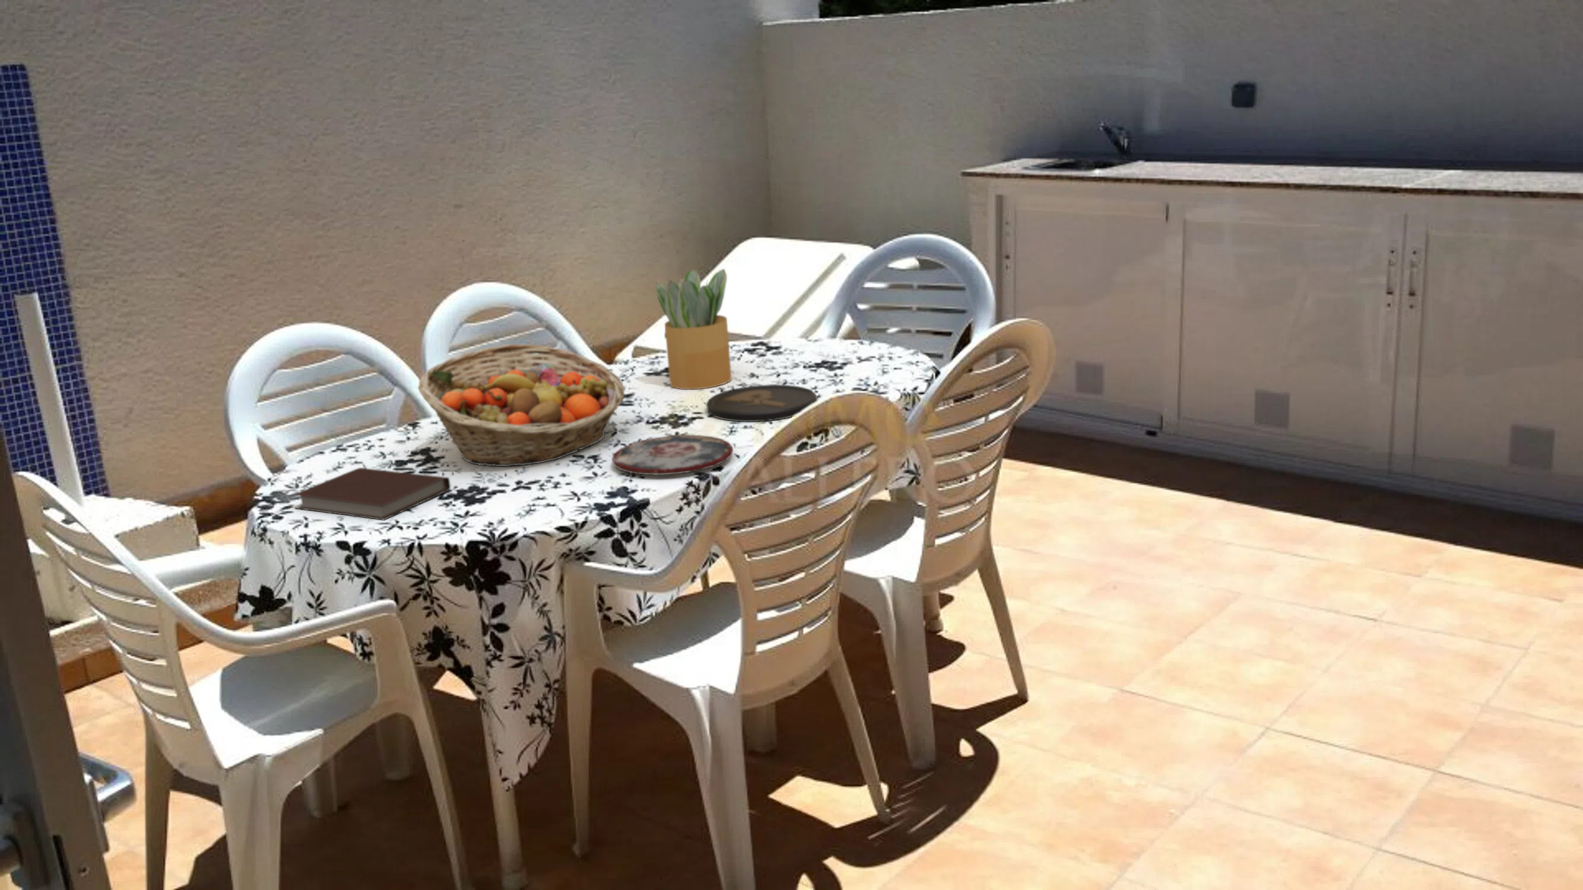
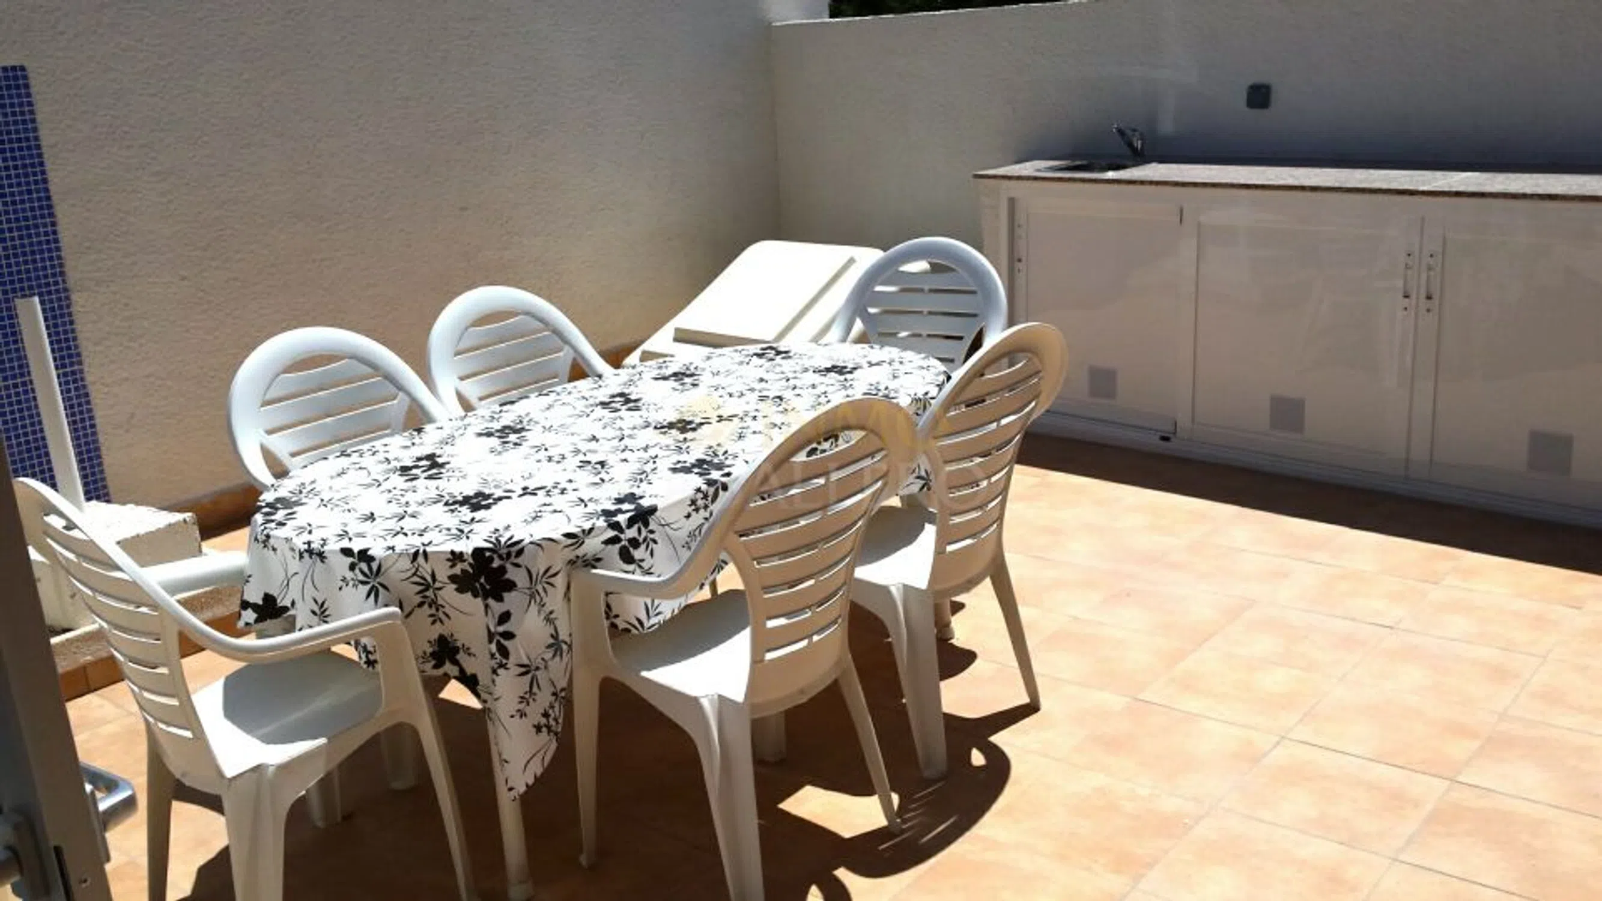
- notebook (372, 492)
- plate (673, 454)
- potted plant (700, 327)
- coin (761, 402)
- fruit basket (524, 402)
